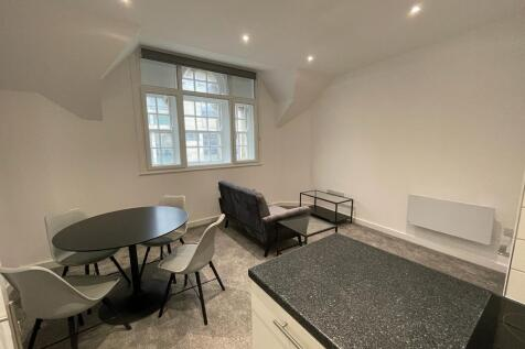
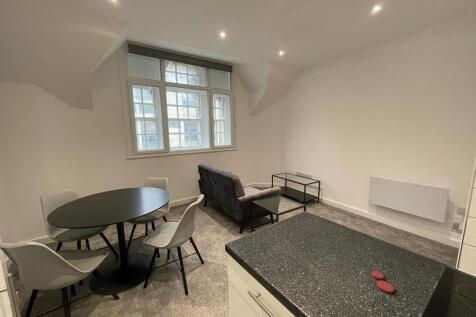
+ coaster (381, 281)
